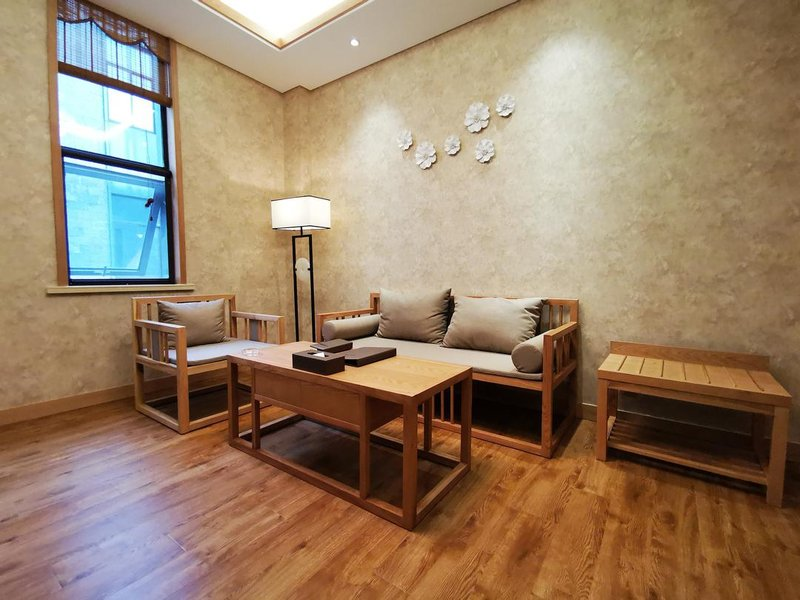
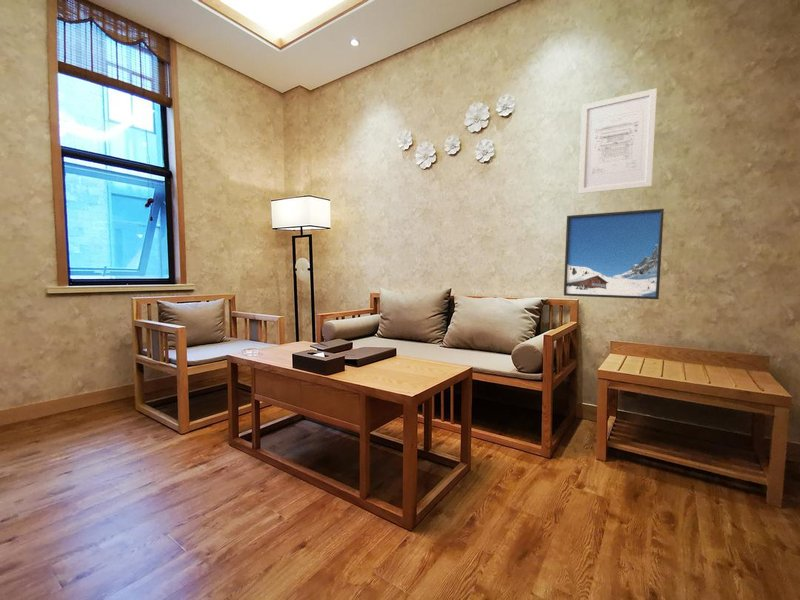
+ wall art (615, 144)
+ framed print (610, 255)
